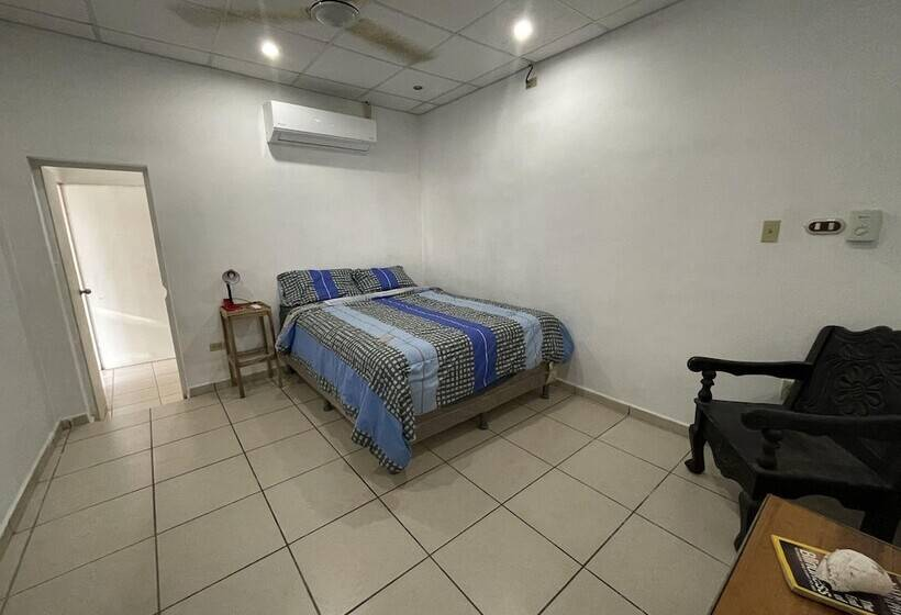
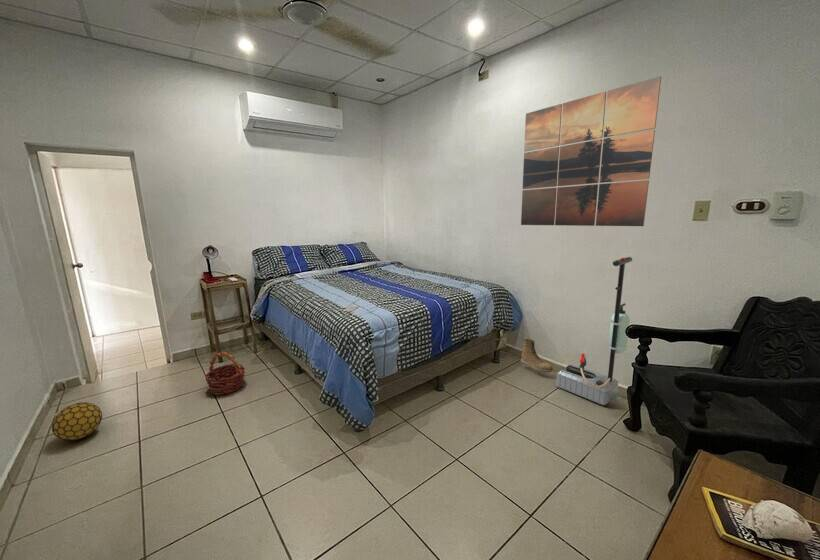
+ basket (224, 370)
+ boot cleaning station (582, 353)
+ decorative ball (77, 421)
+ wall art (578, 164)
